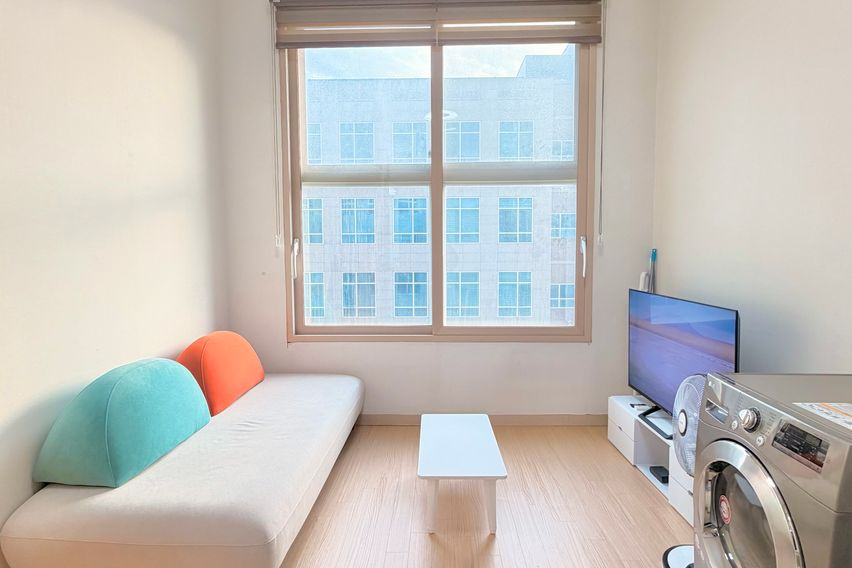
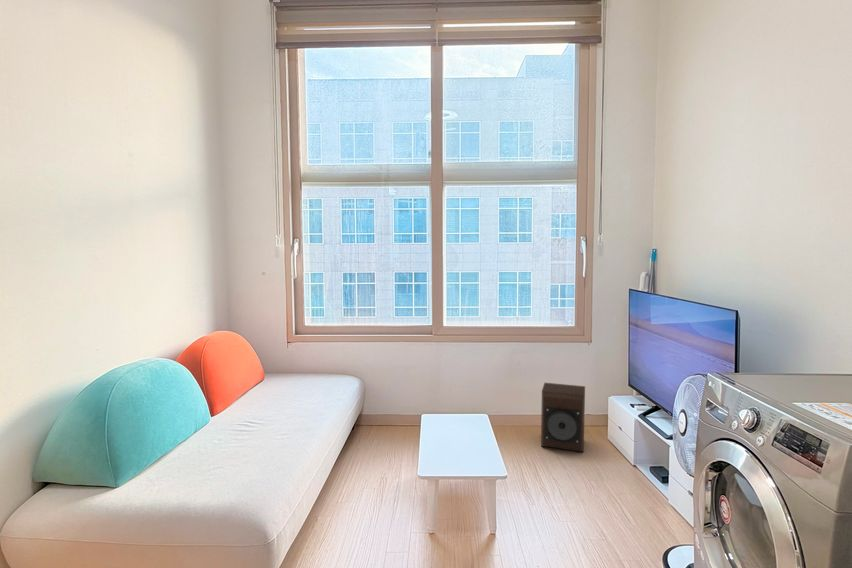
+ speaker (562, 417)
